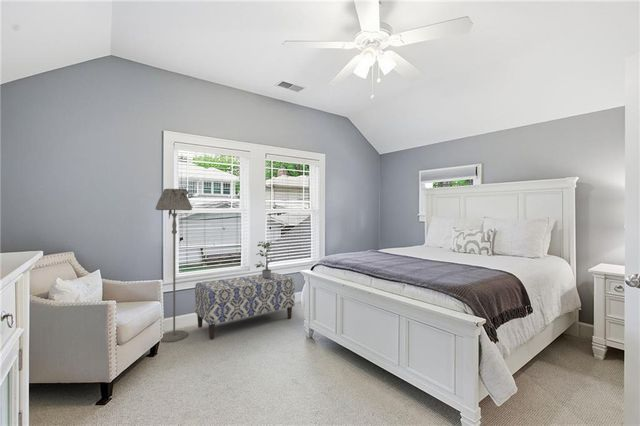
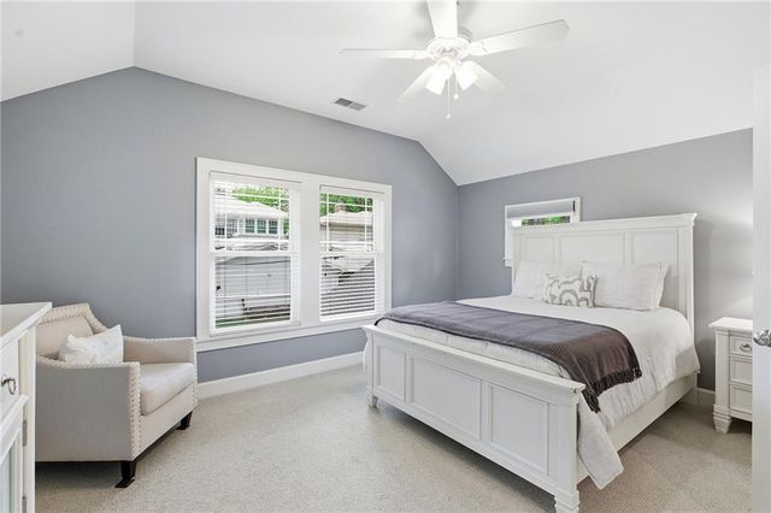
- potted plant (266, 258)
- floor lamp (174, 262)
- bench (246, 301)
